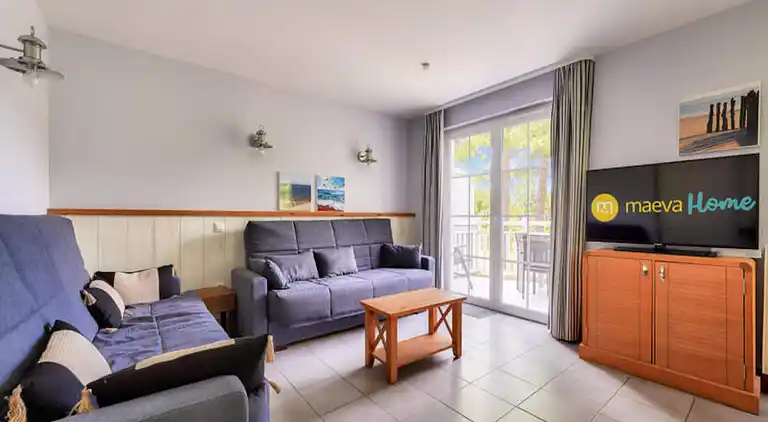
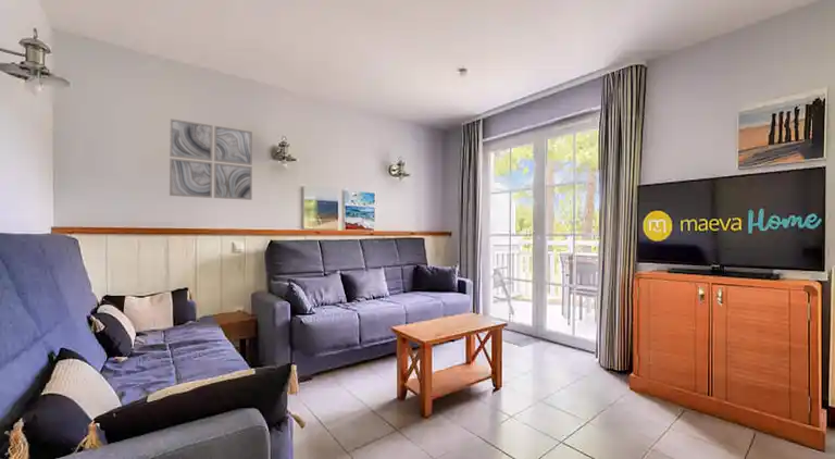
+ wall art (211, 162)
